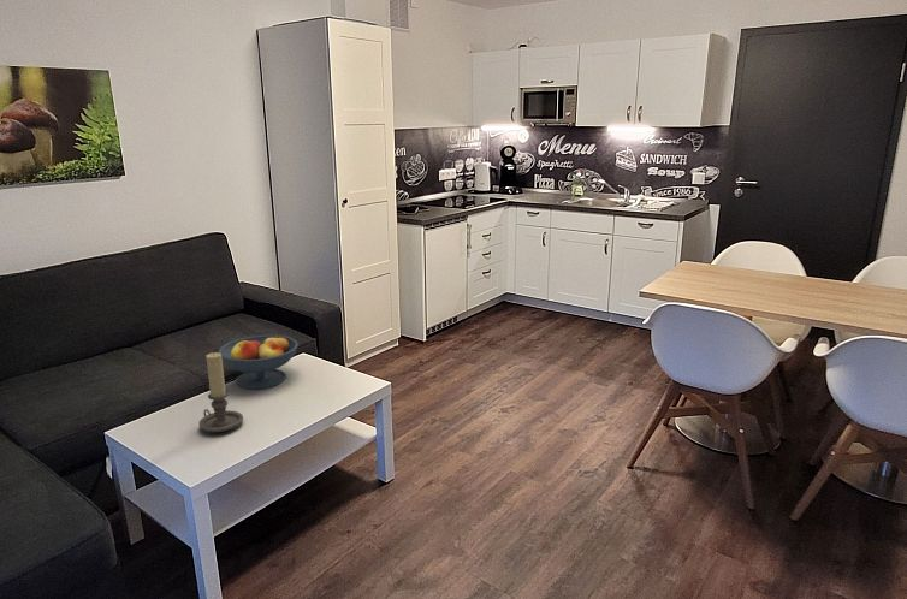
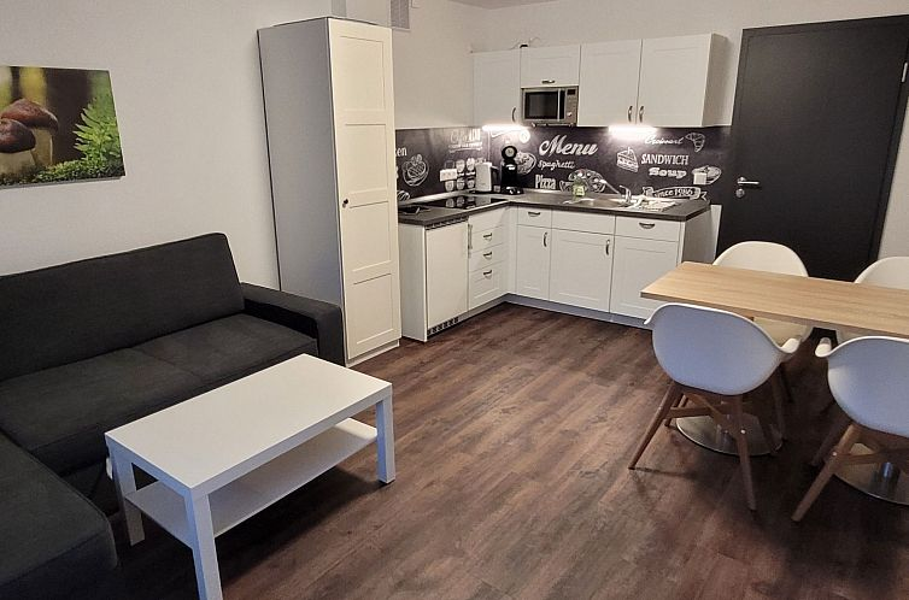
- fruit bowl (259, 357)
- candle holder (215, 389)
